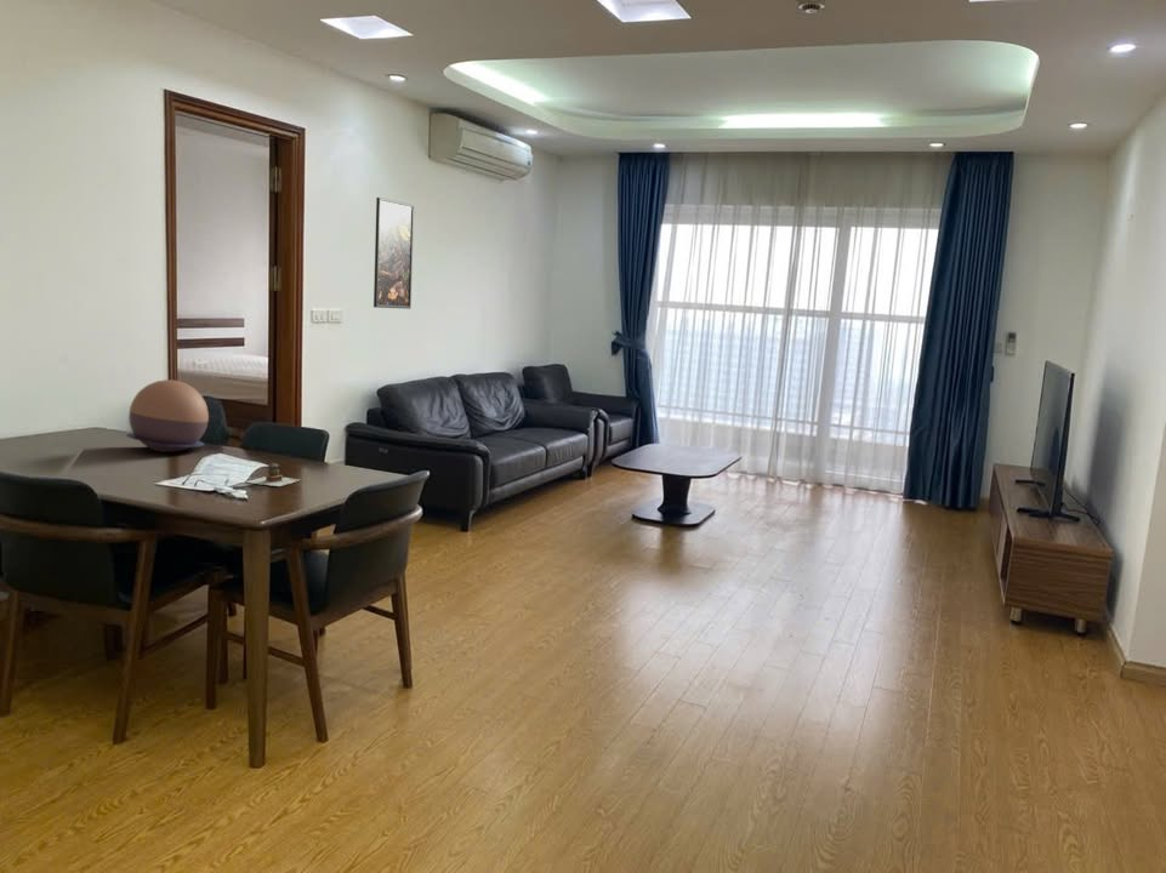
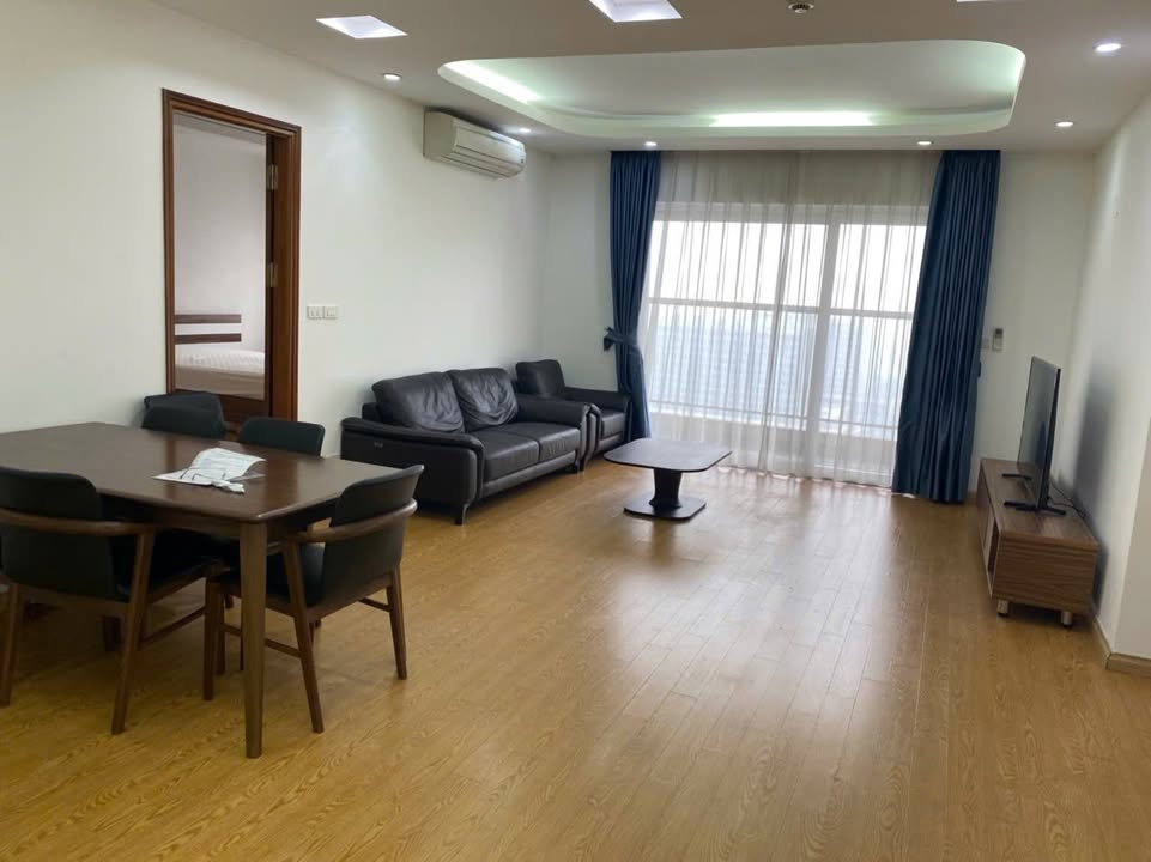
- decorative bowl (167, 416)
- teapot (273, 470)
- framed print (393, 255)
